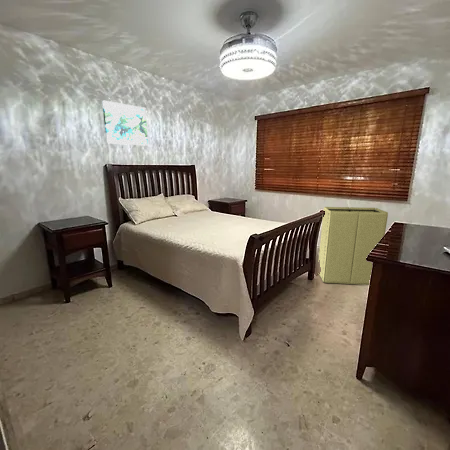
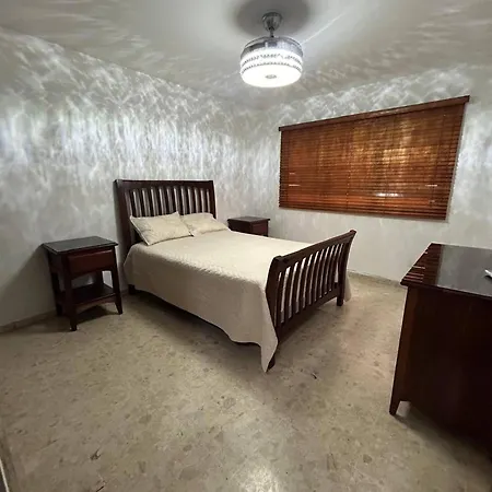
- laundry hamper (349, 245)
- wall art (126, 124)
